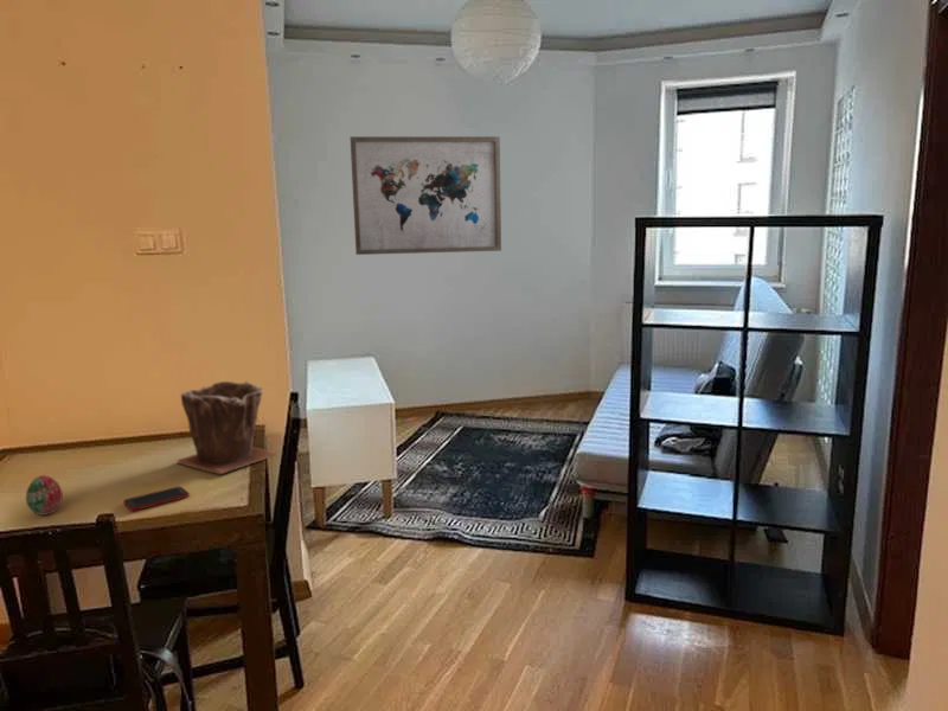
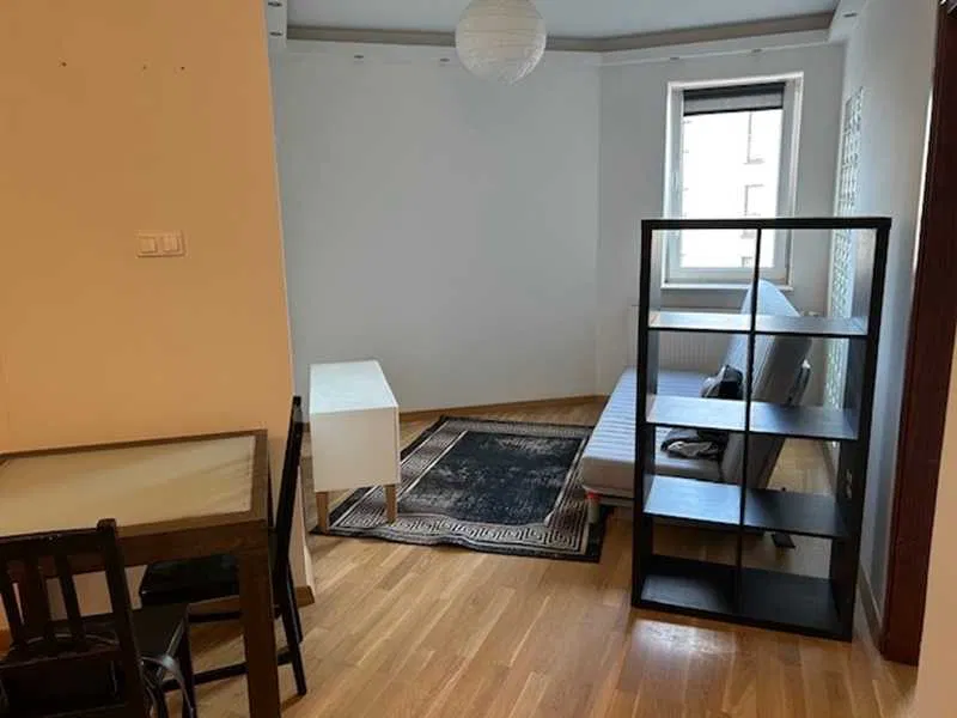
- cell phone (156, 498)
- plant pot (224, 423)
- wall art (428, 196)
- decorative egg (44, 494)
